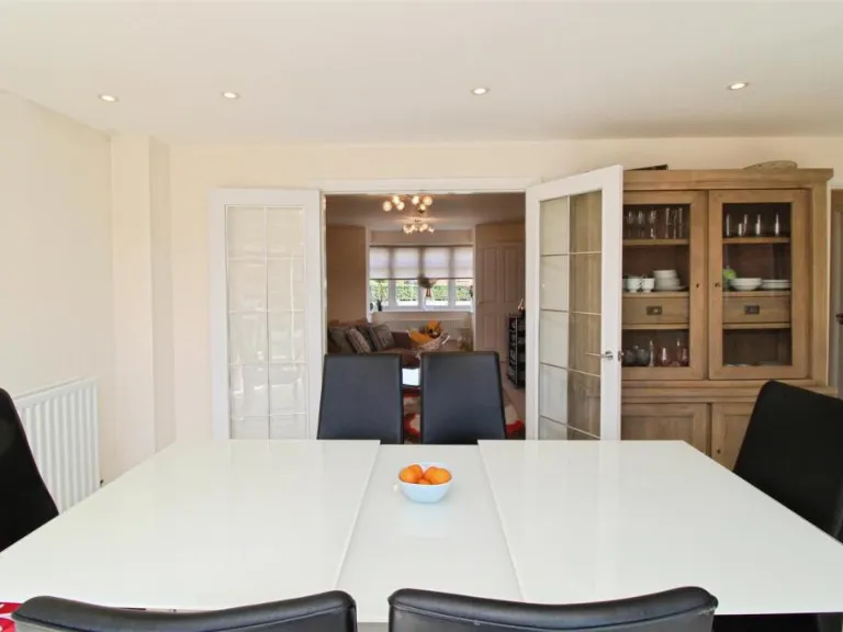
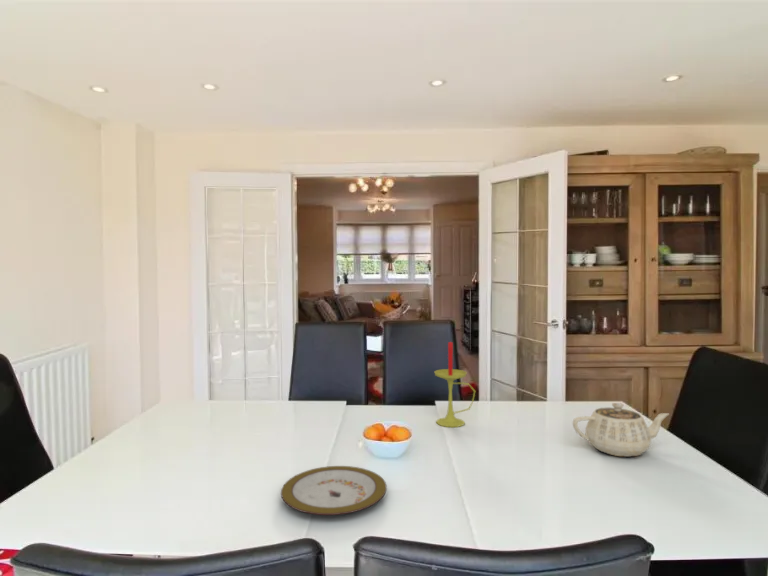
+ candle (451, 381)
+ plate (334, 491)
+ teapot (620, 426)
